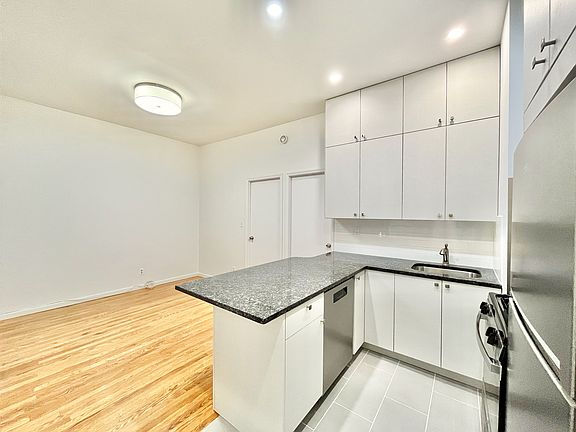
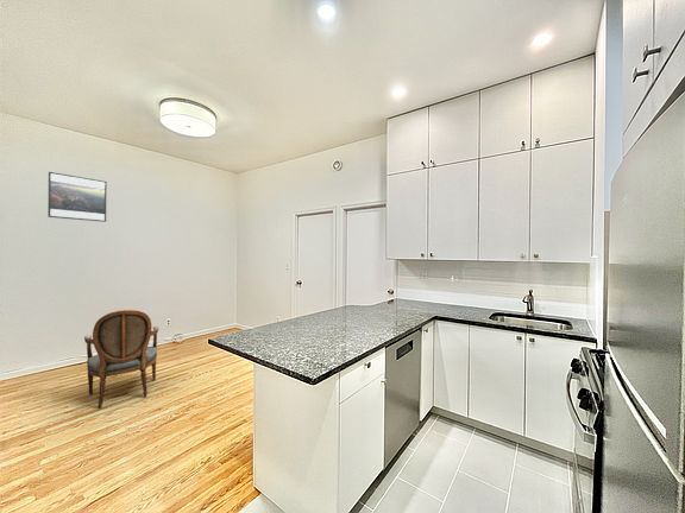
+ armchair (122, 350)
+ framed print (78, 197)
